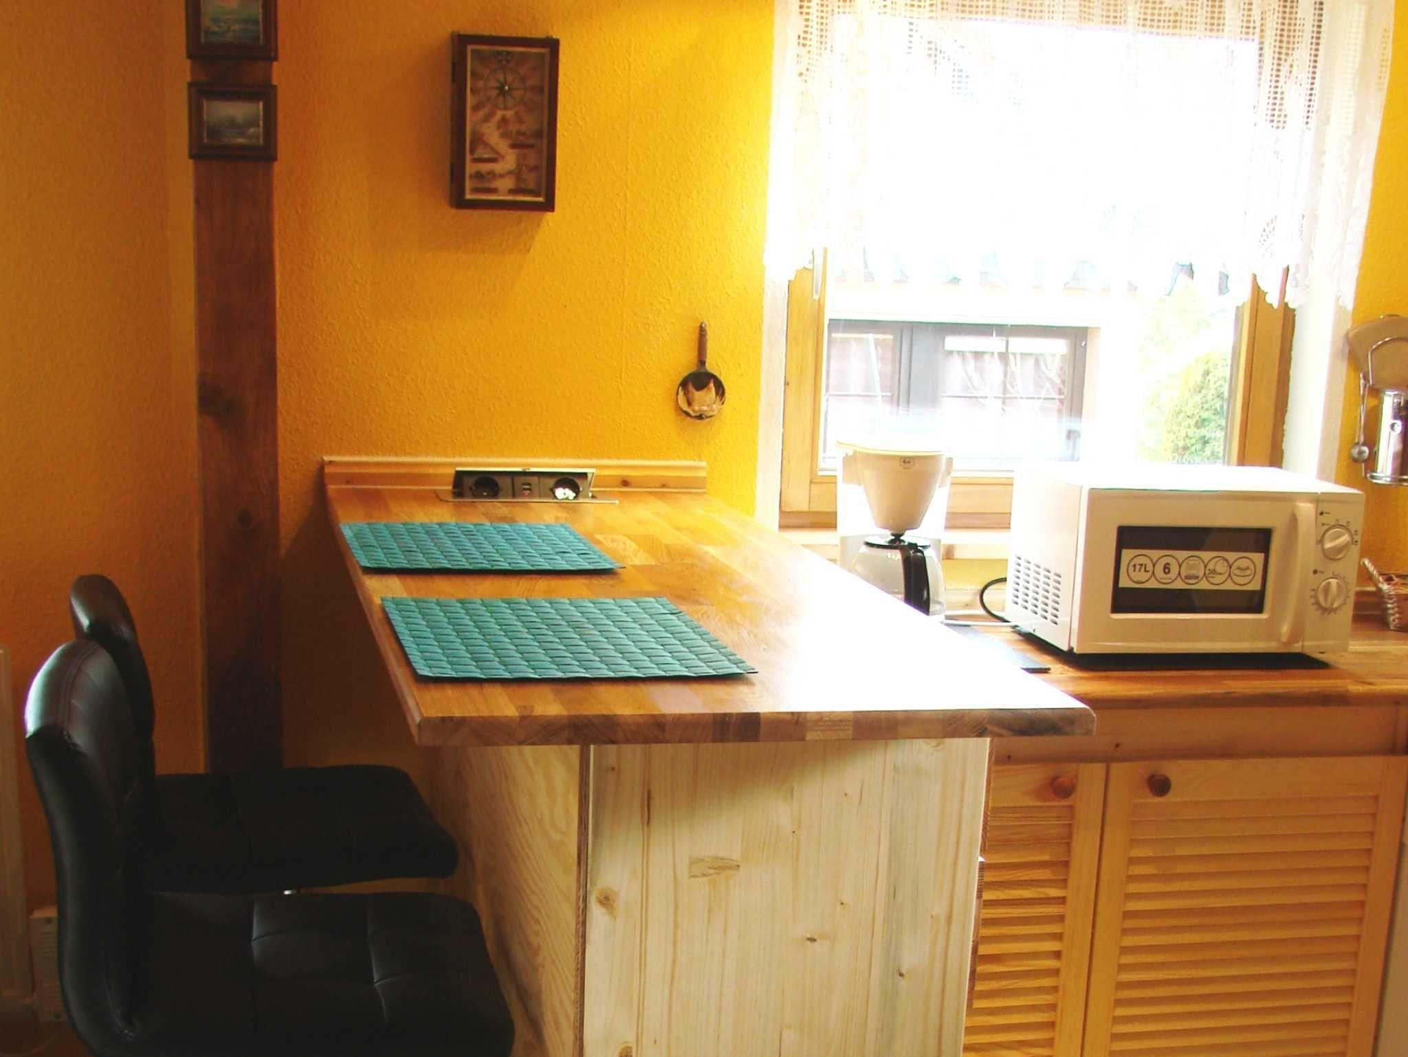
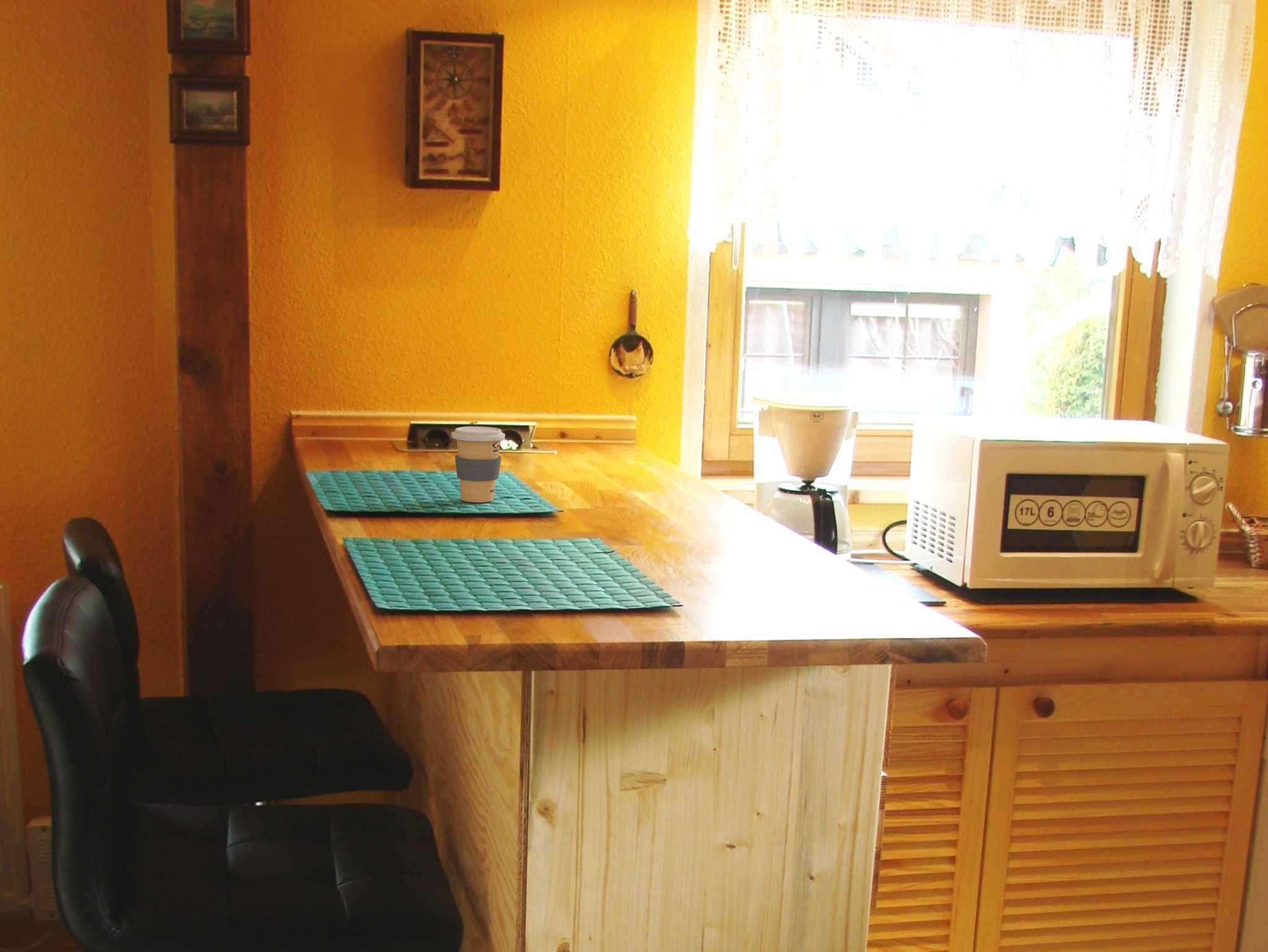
+ coffee cup (477, 464)
